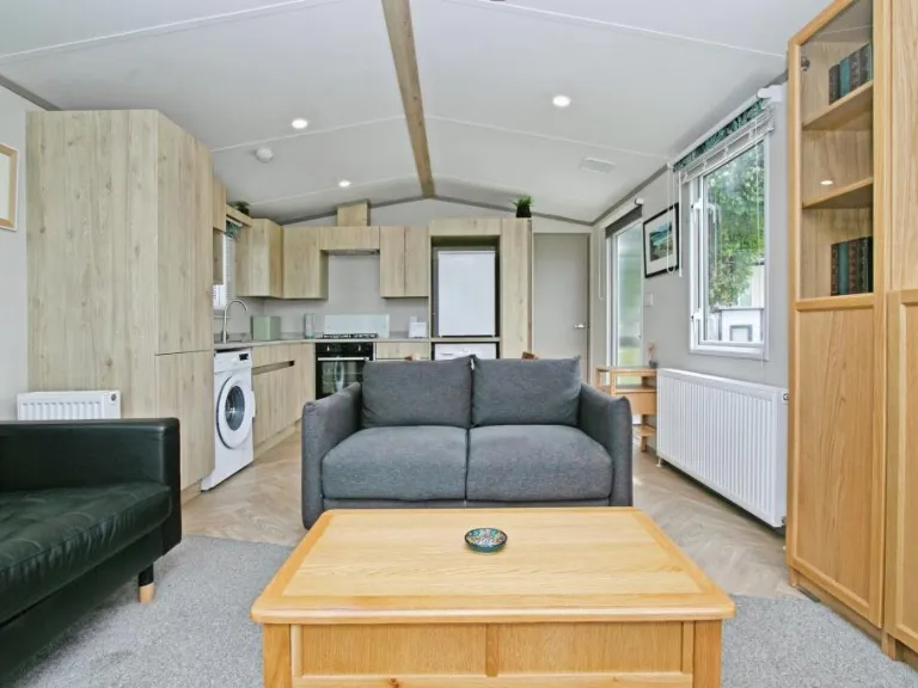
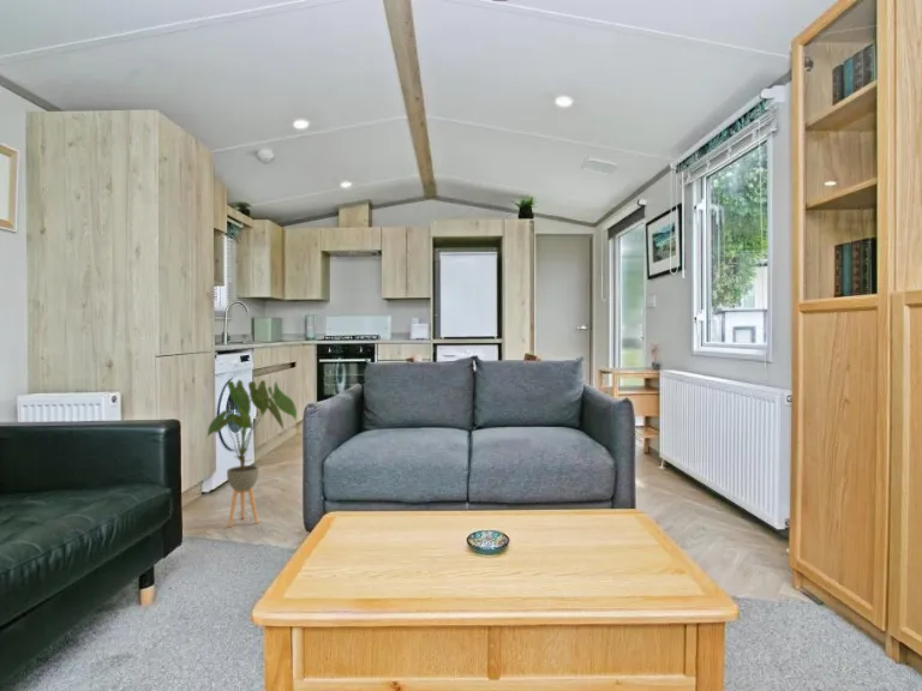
+ house plant (249, 449)
